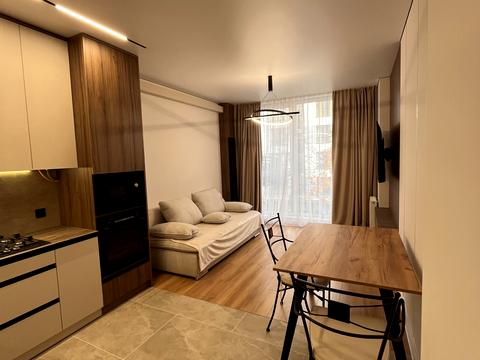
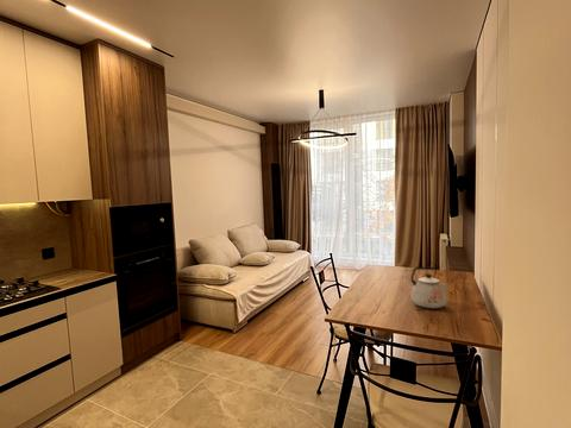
+ kettle (428, 285)
